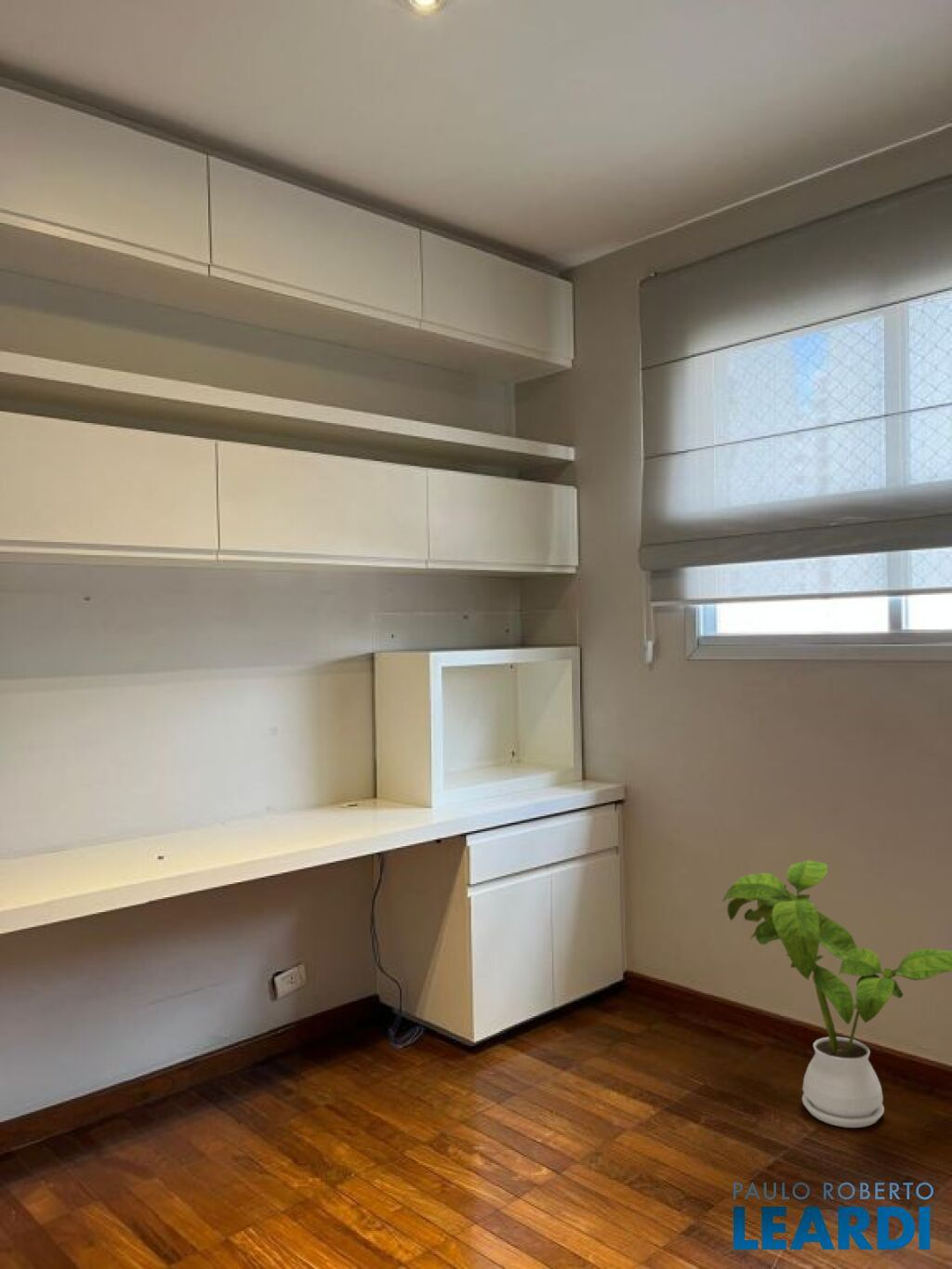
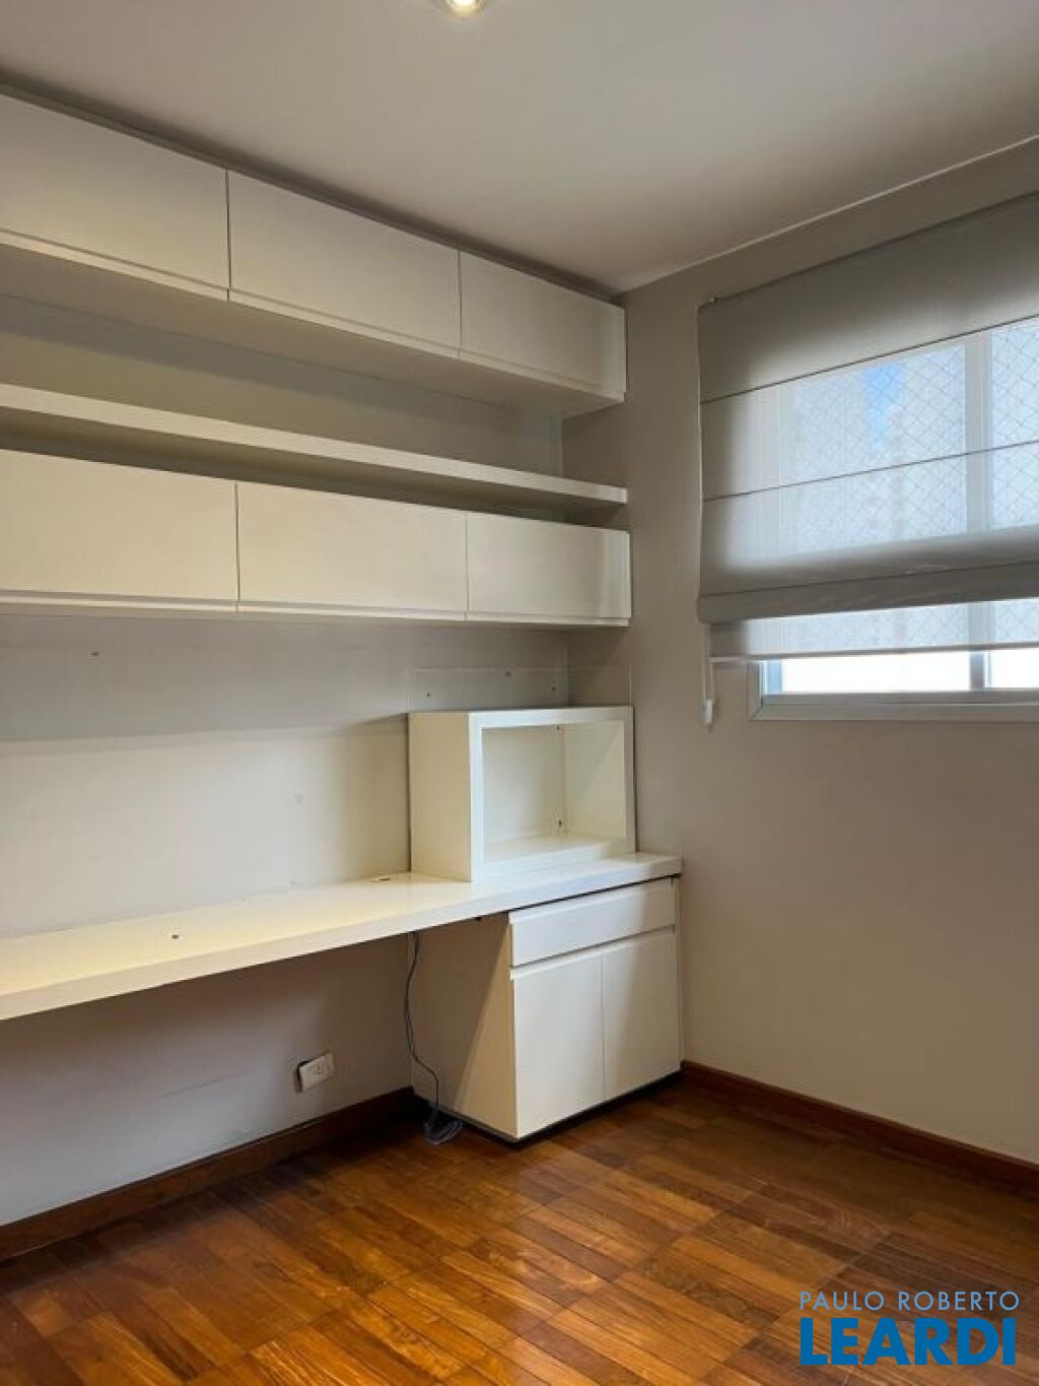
- house plant (829, 996)
